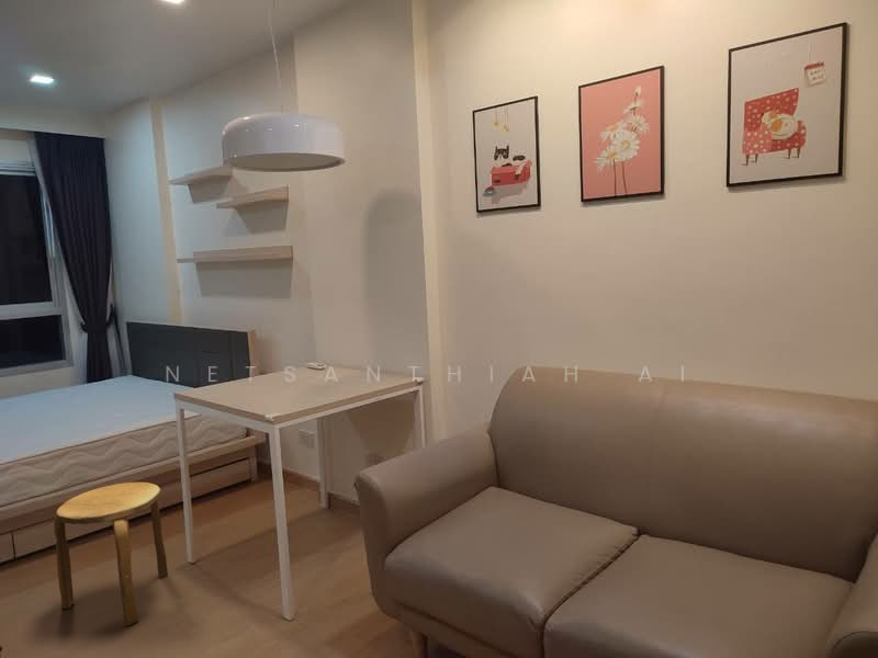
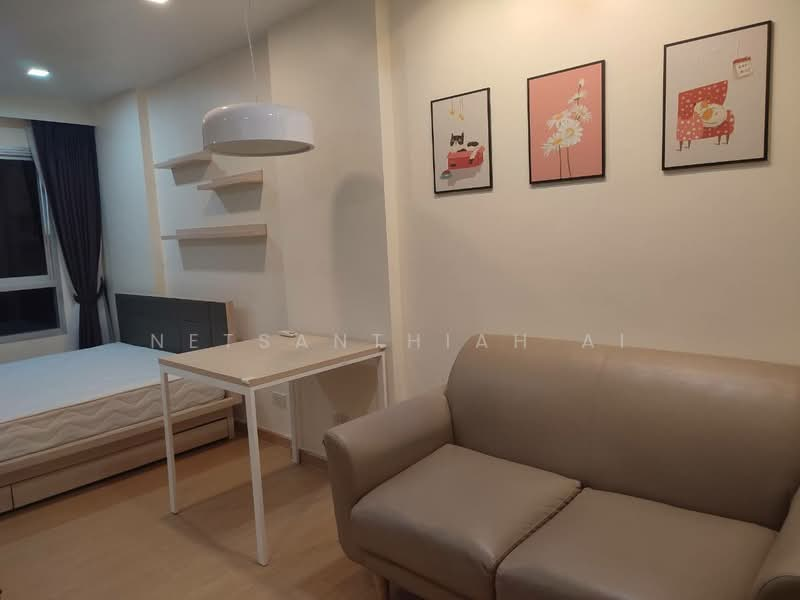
- stool (116, 549)
